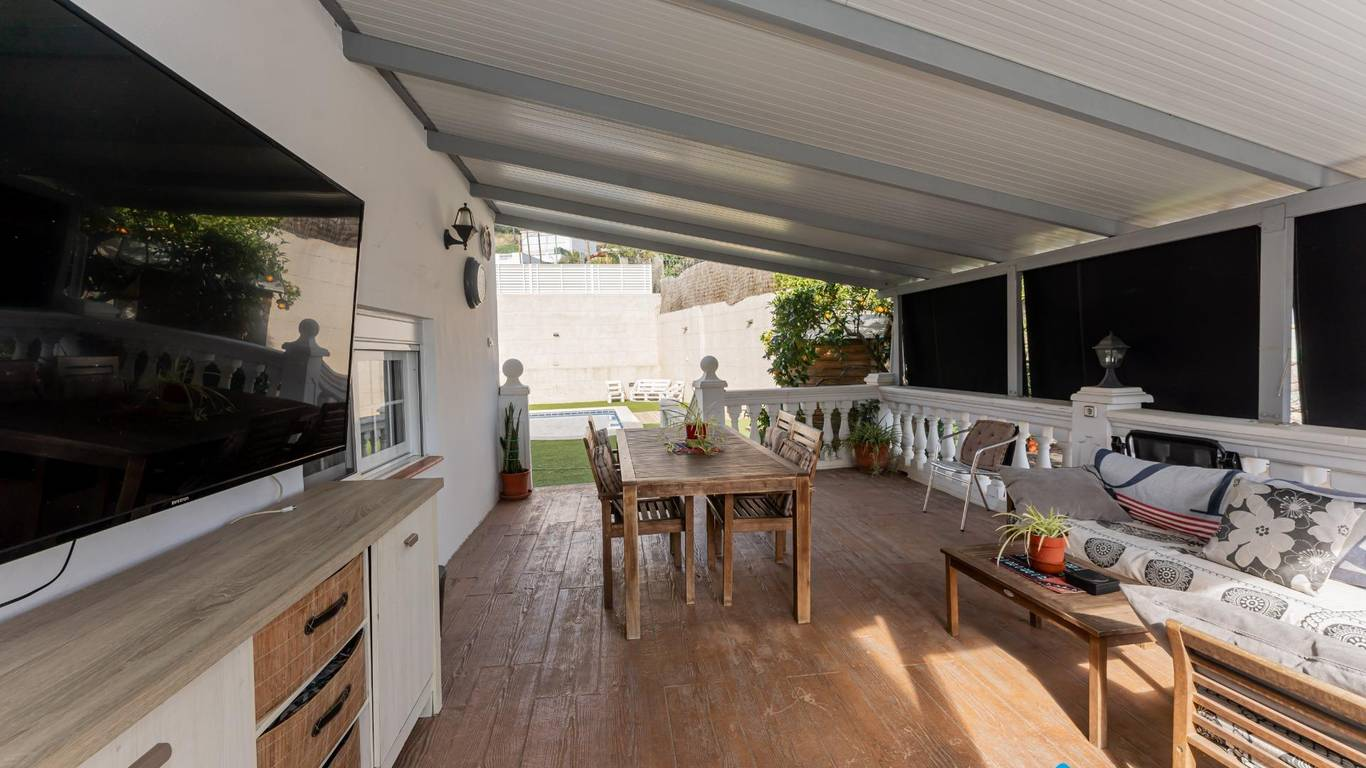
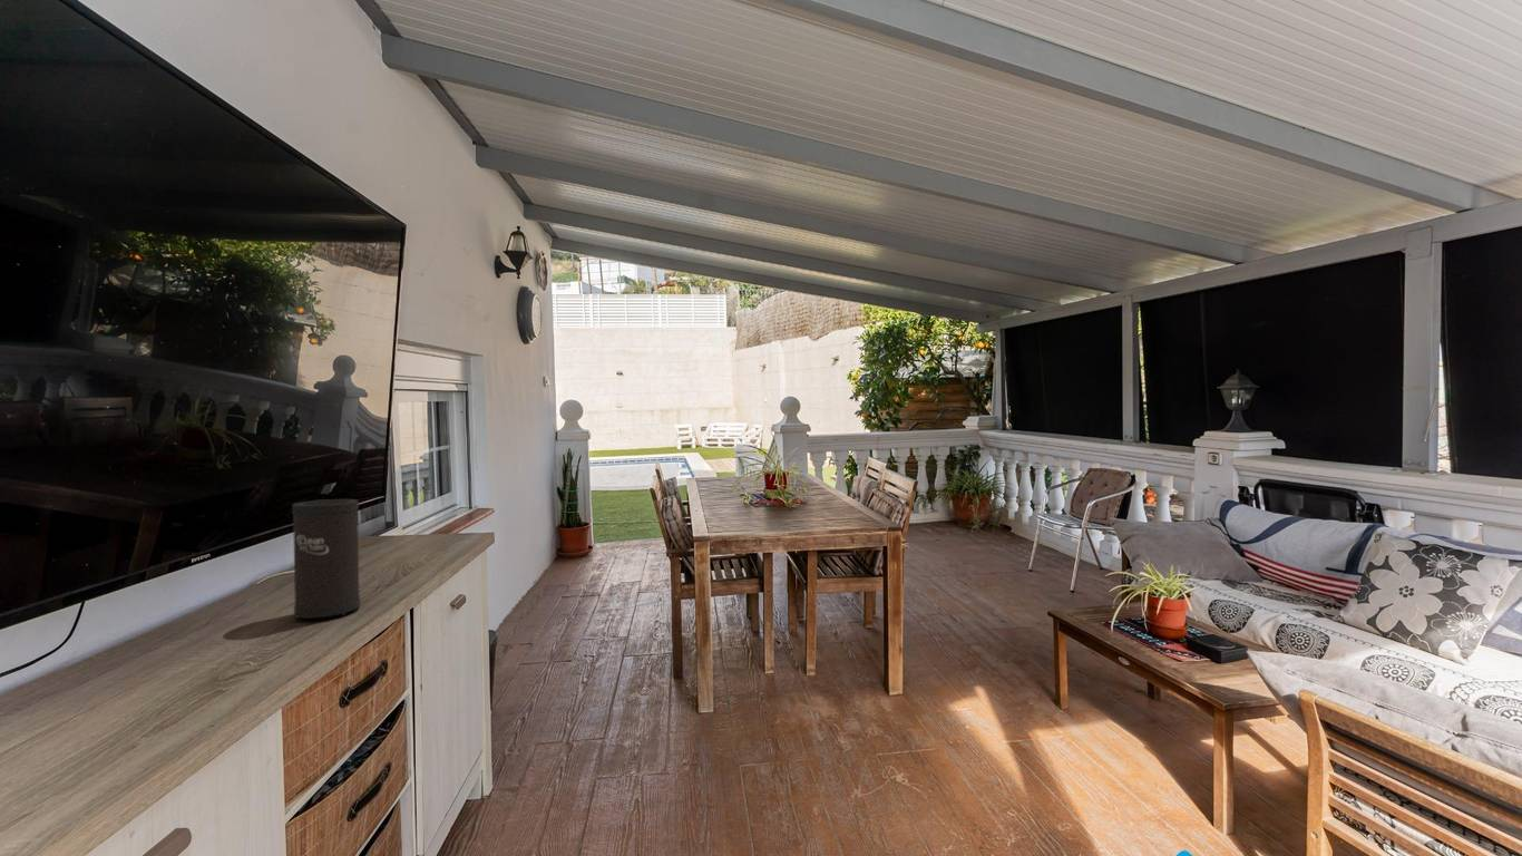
+ speaker (326, 557)
